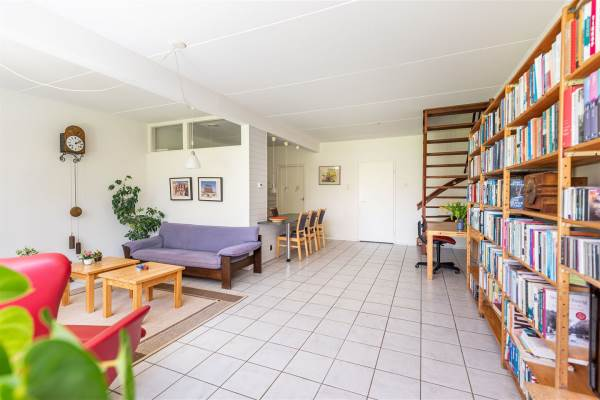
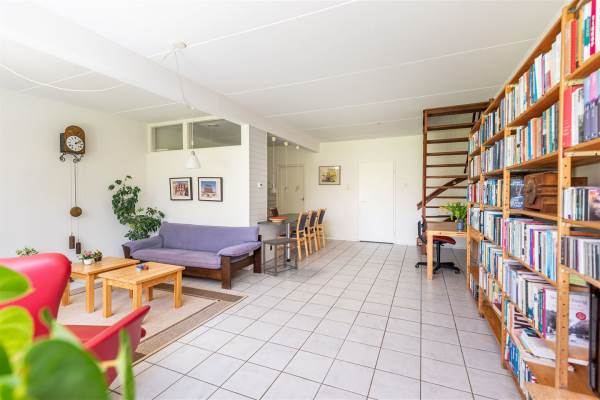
+ side table (276, 255)
